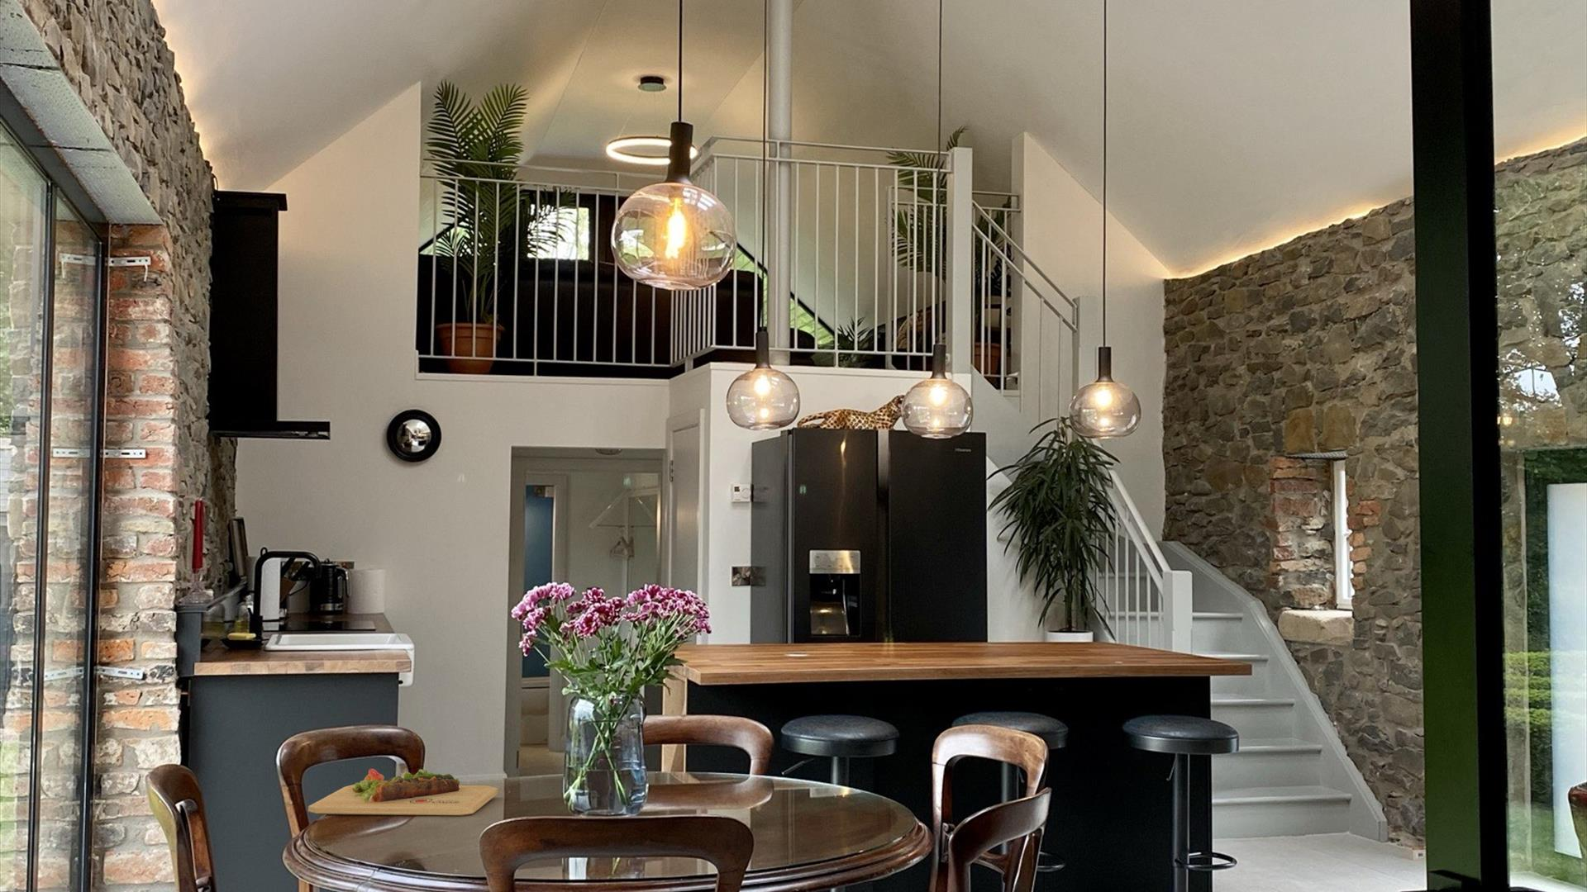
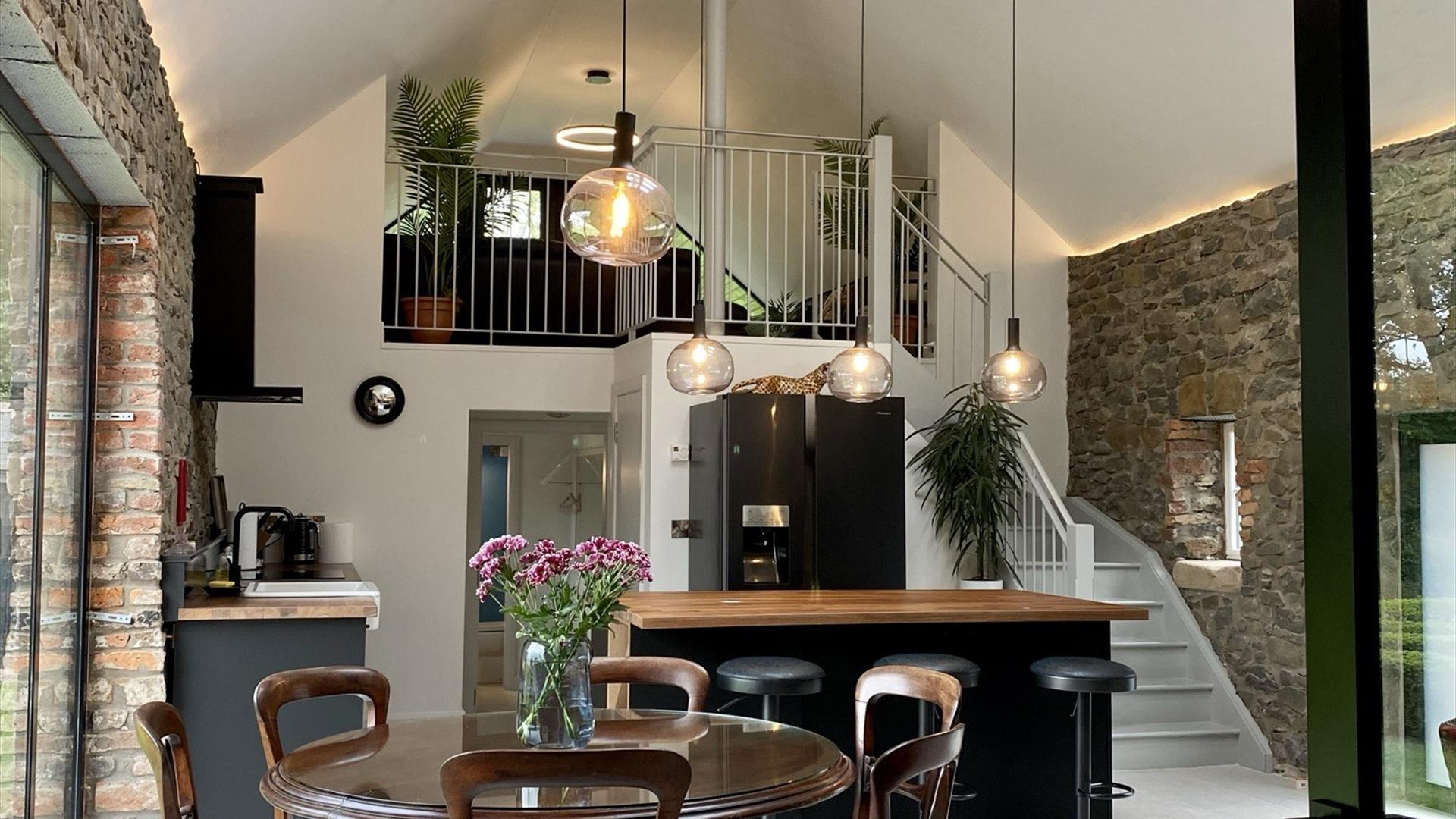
- cutting board (405, 787)
